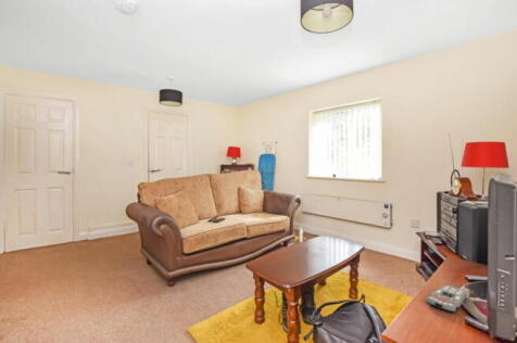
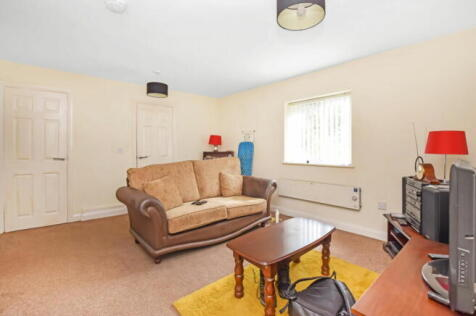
- remote control (447, 296)
